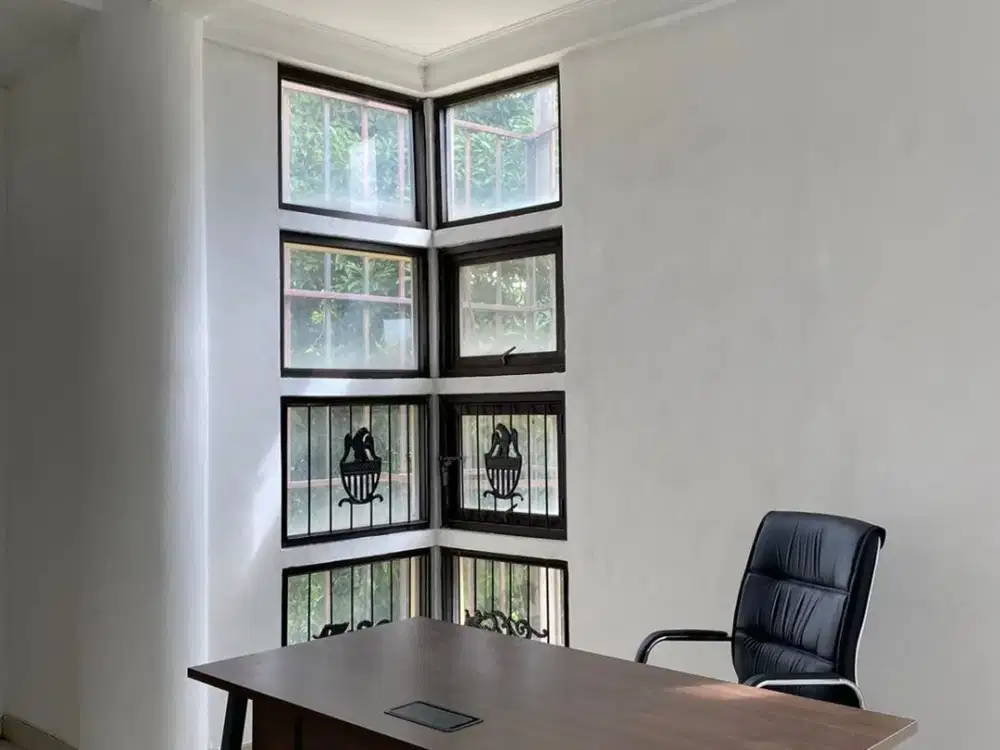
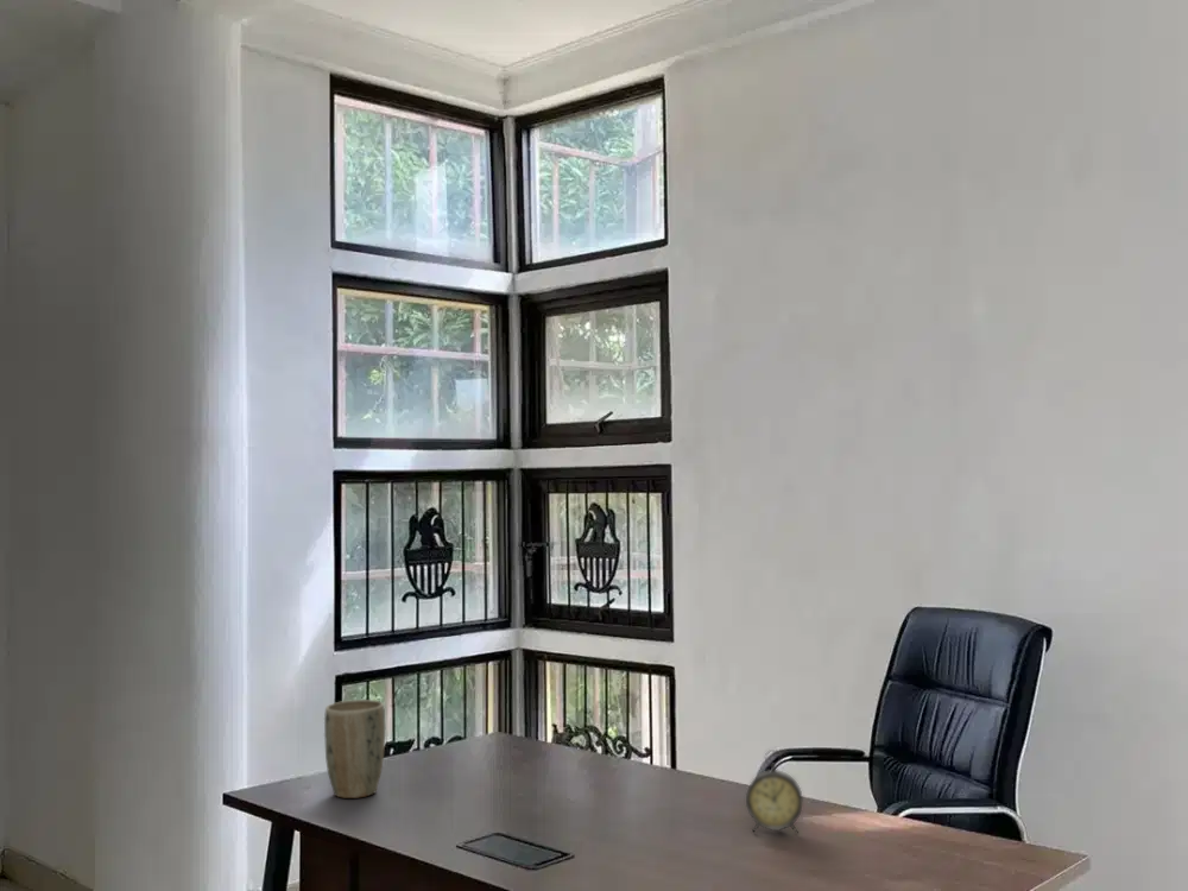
+ plant pot (355, 748)
+ alarm clock (773, 790)
